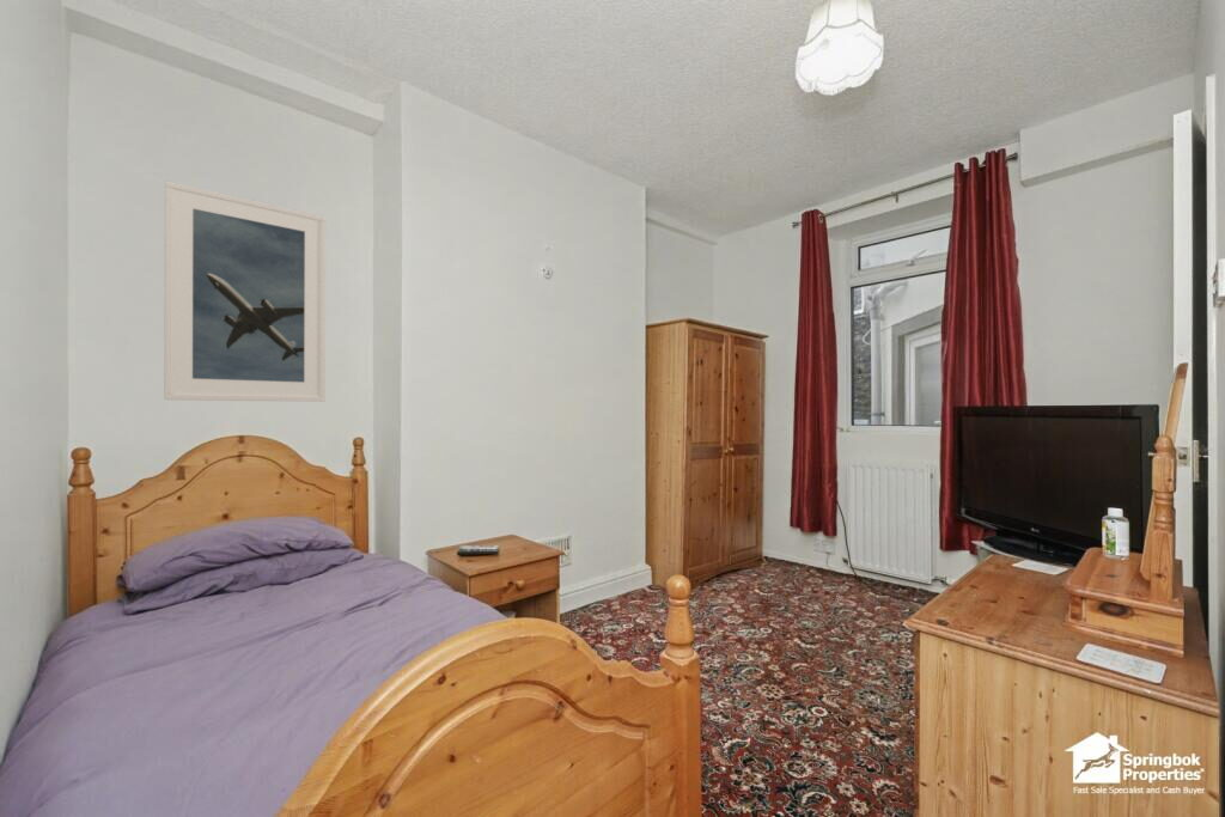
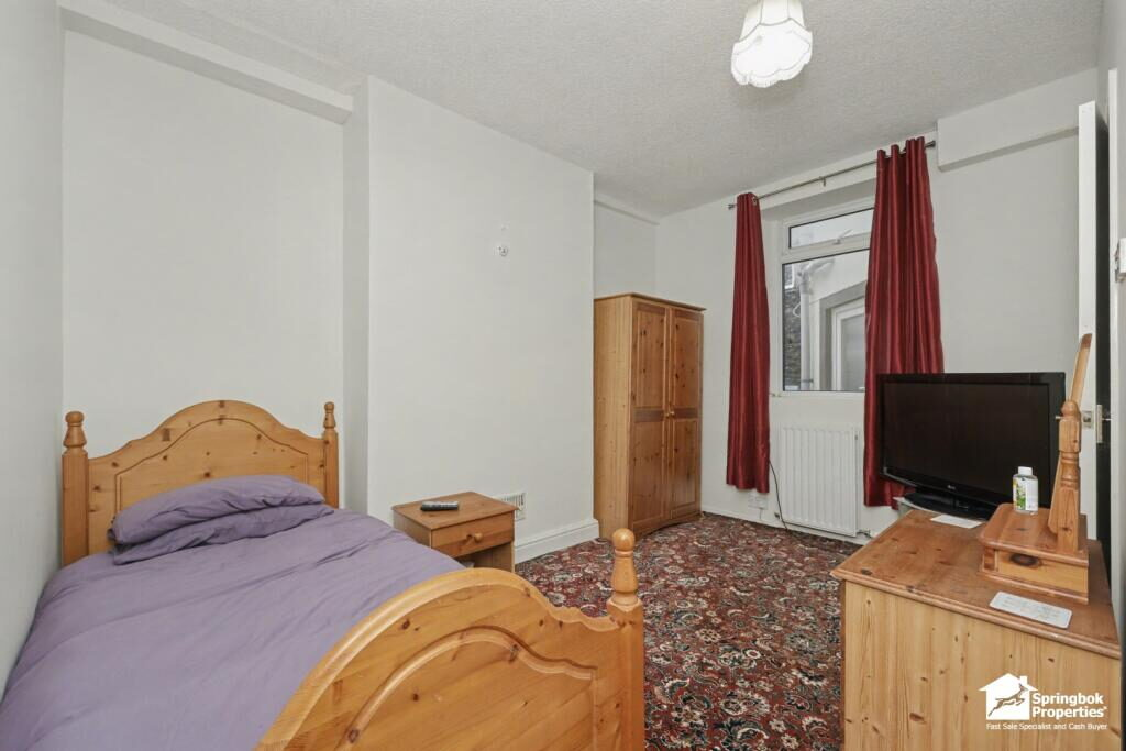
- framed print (251, 300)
